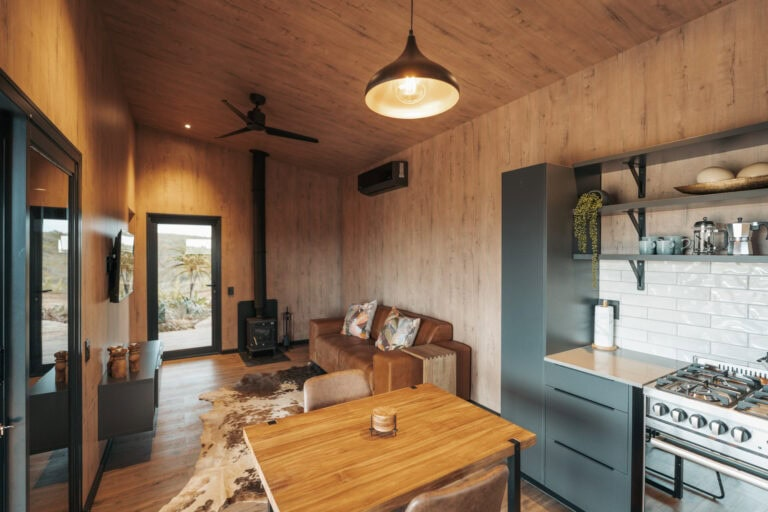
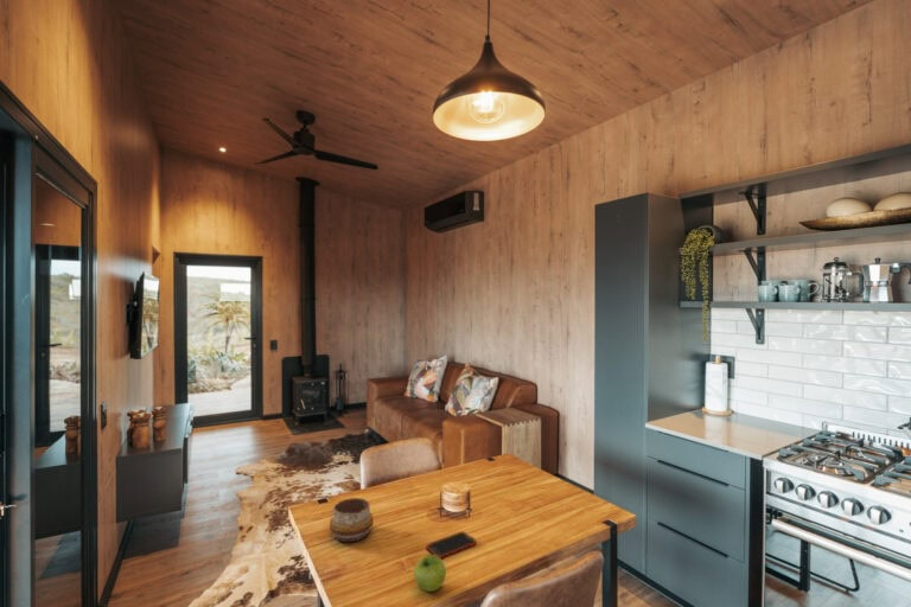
+ cell phone (451, 544)
+ decorative bowl (351, 519)
+ fruit (429, 573)
